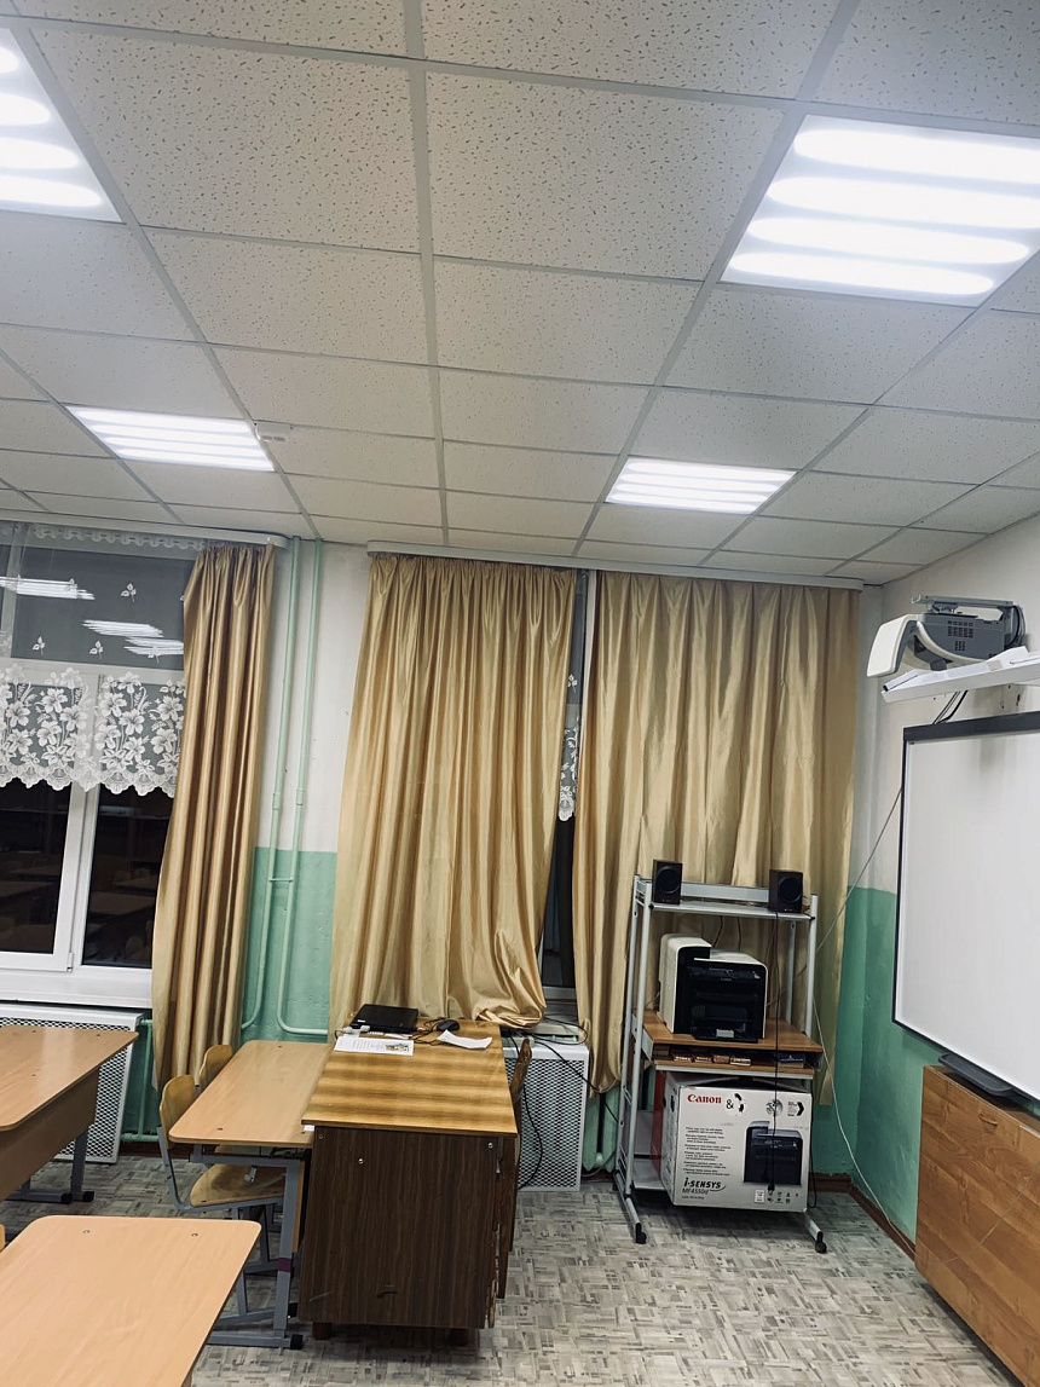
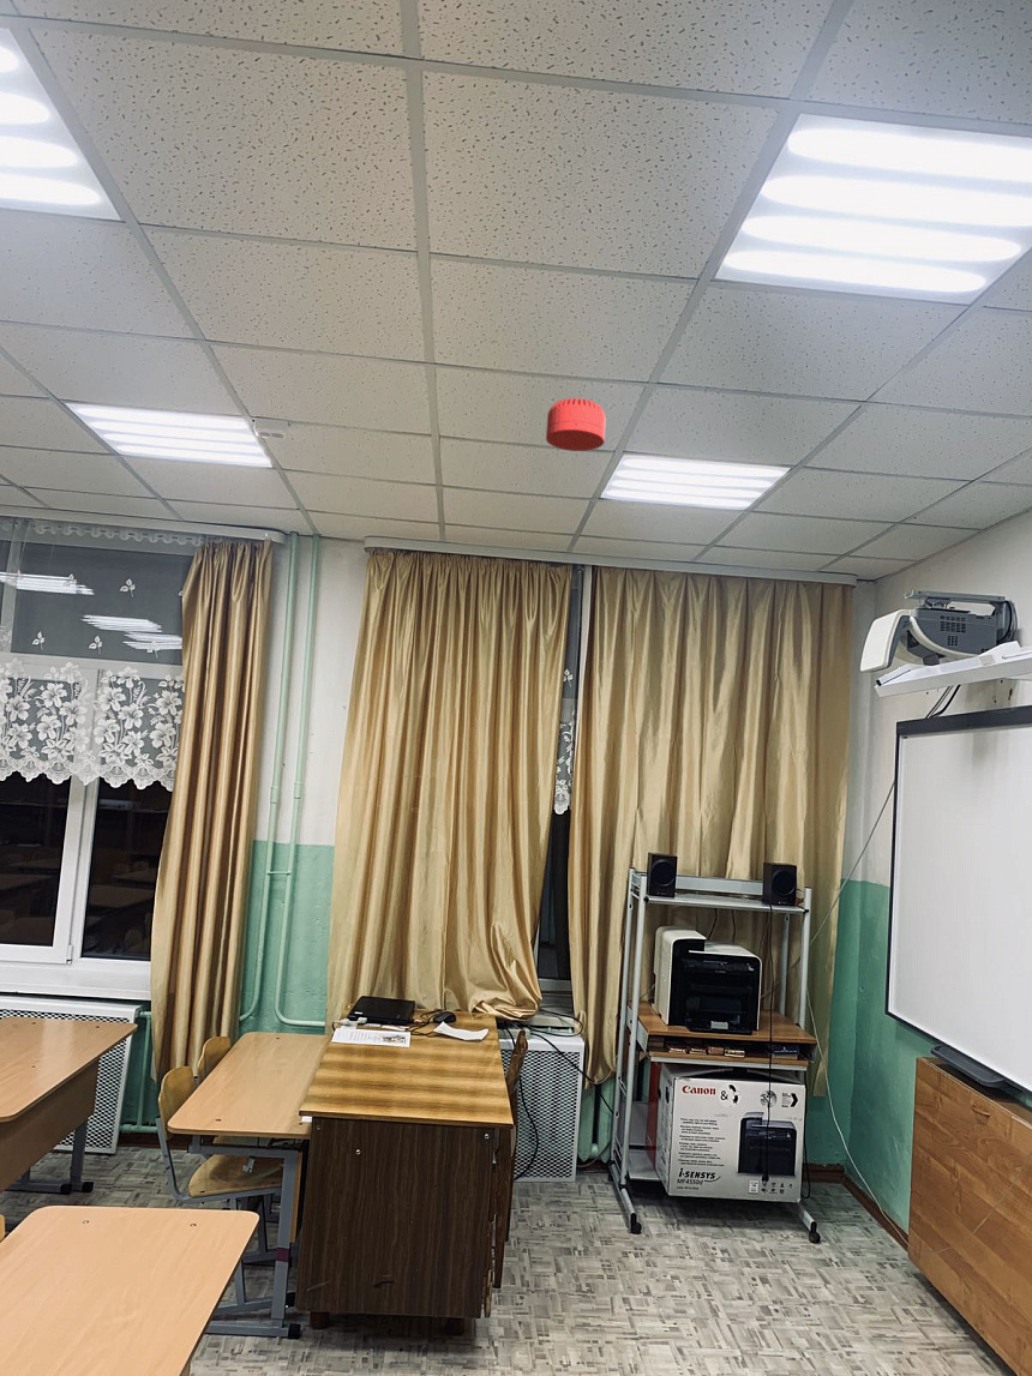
+ smoke detector (576, 423)
